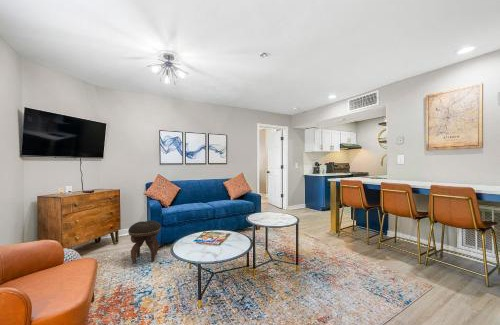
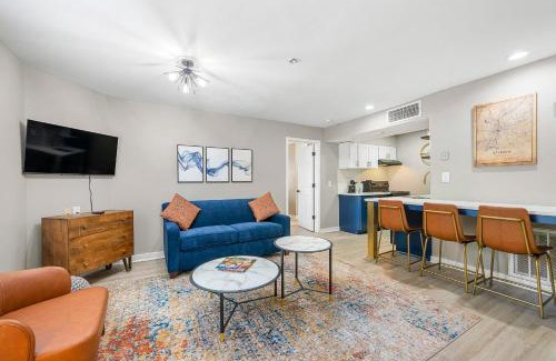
- footstool (145, 240)
